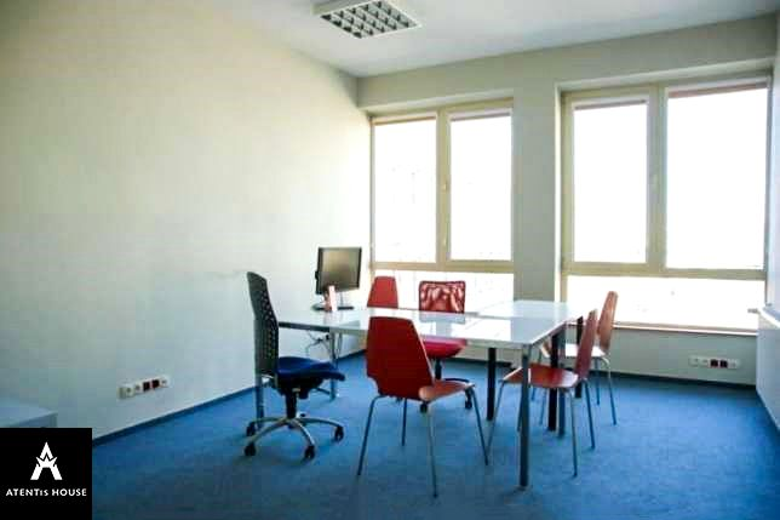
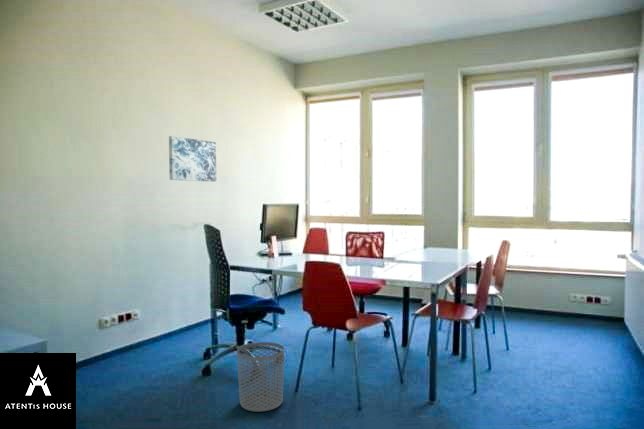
+ wall art (193, 160)
+ waste bin (261, 376)
